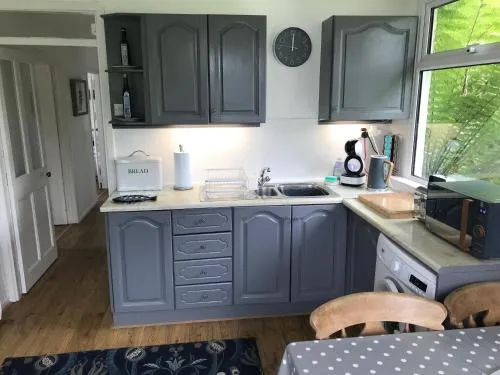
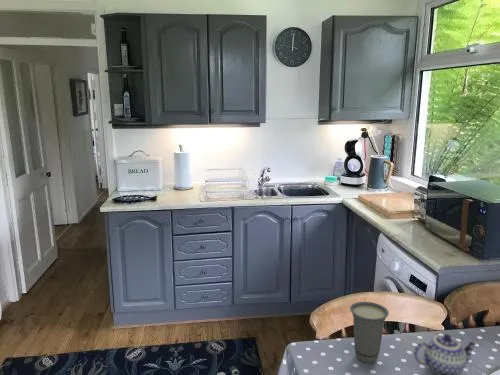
+ cup (367, 334)
+ teapot (445, 352)
